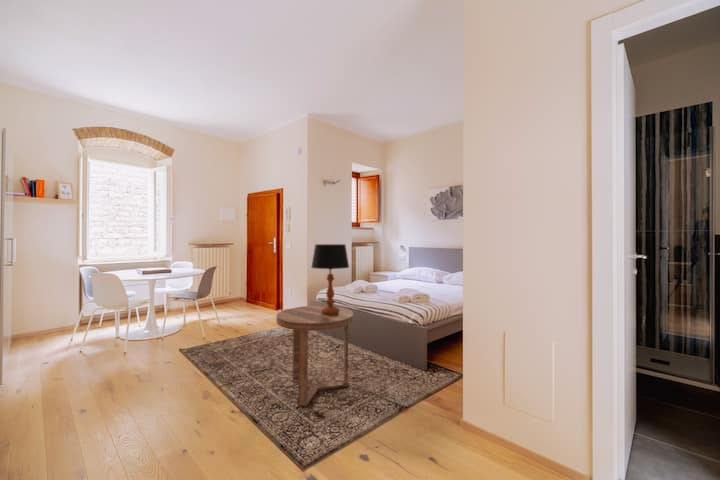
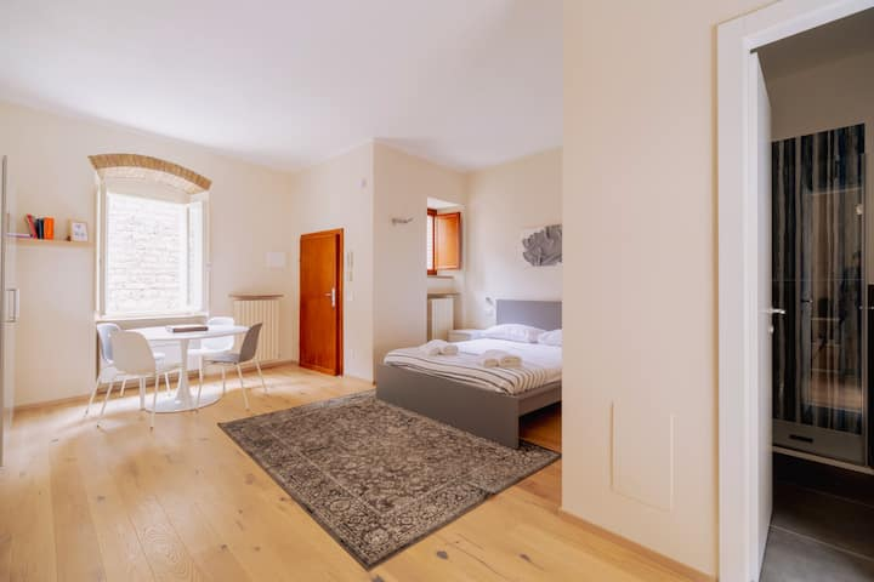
- side table (307, 351)
- table lamp (330, 278)
